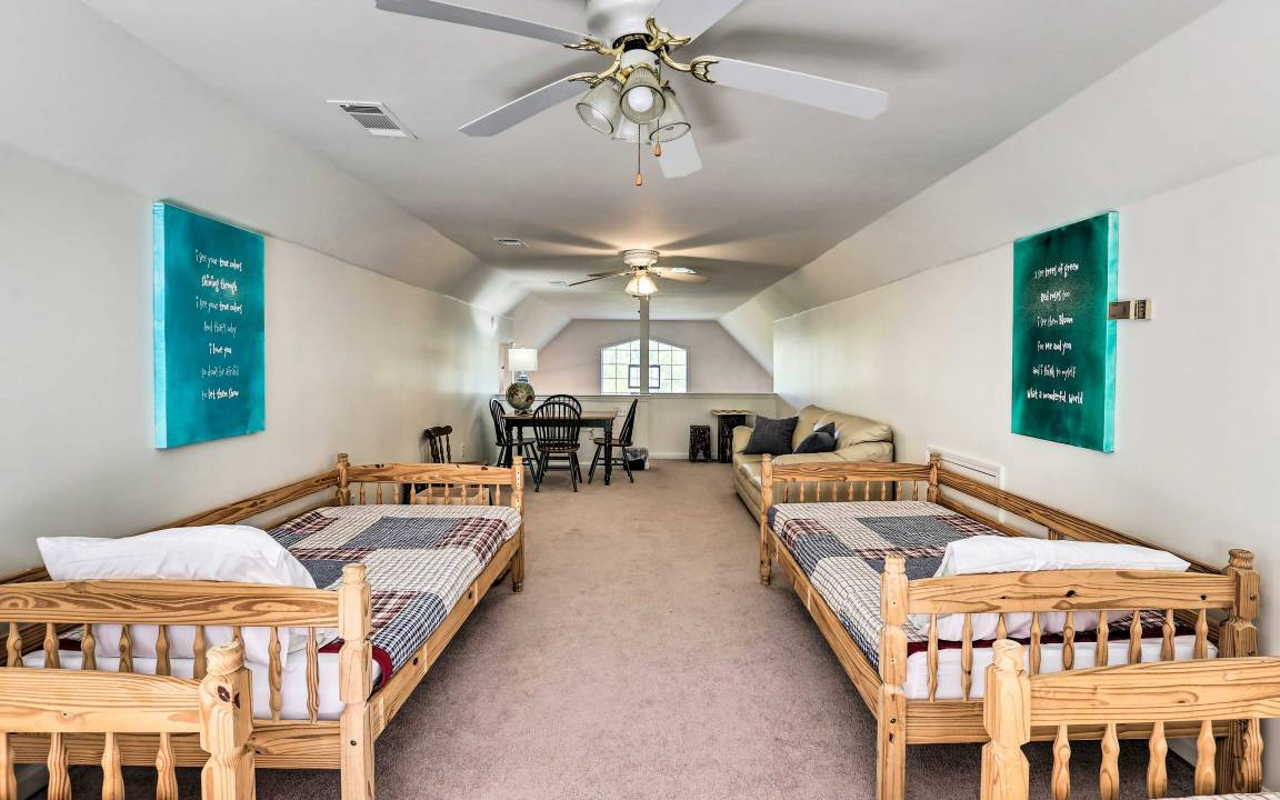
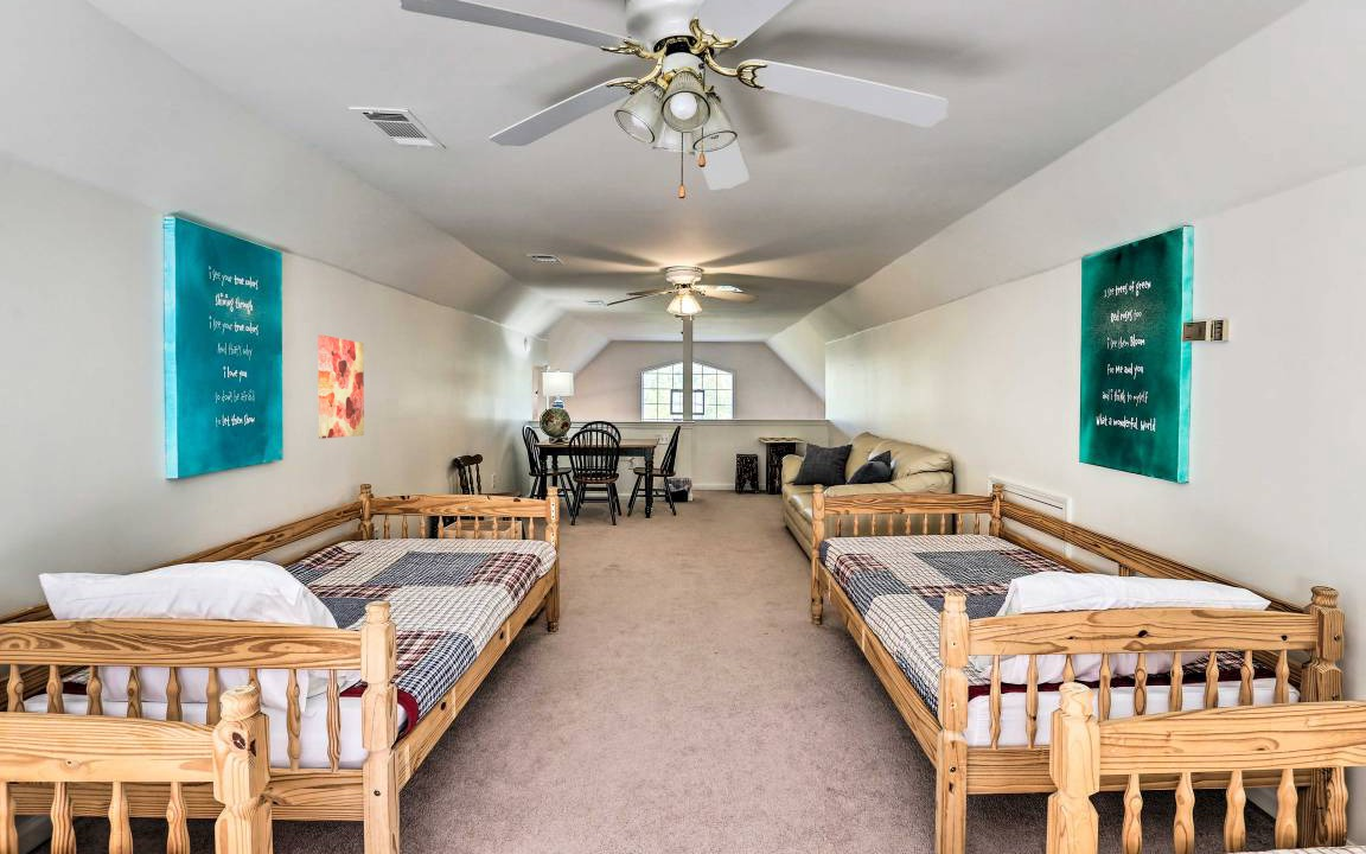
+ wall art (342, 388)
